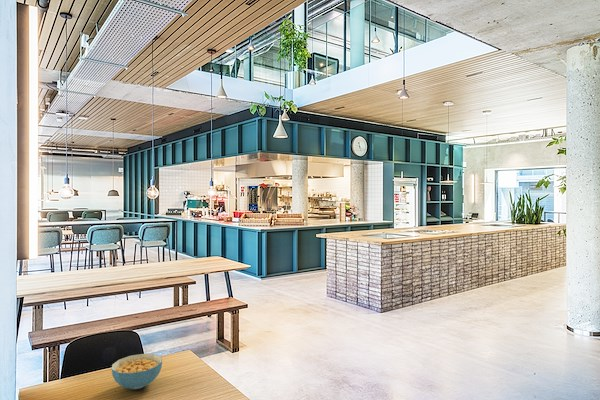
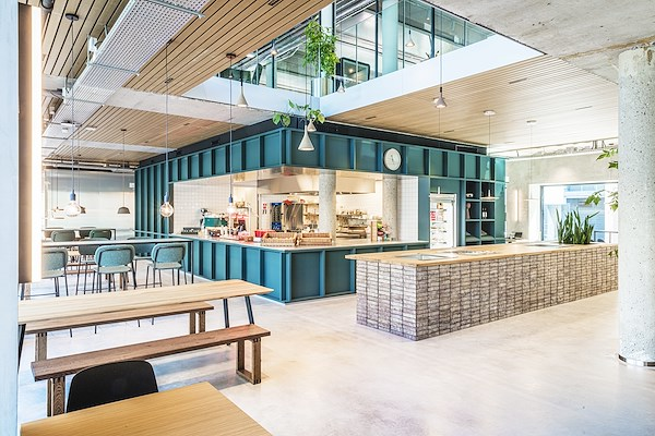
- cereal bowl (137, 374)
